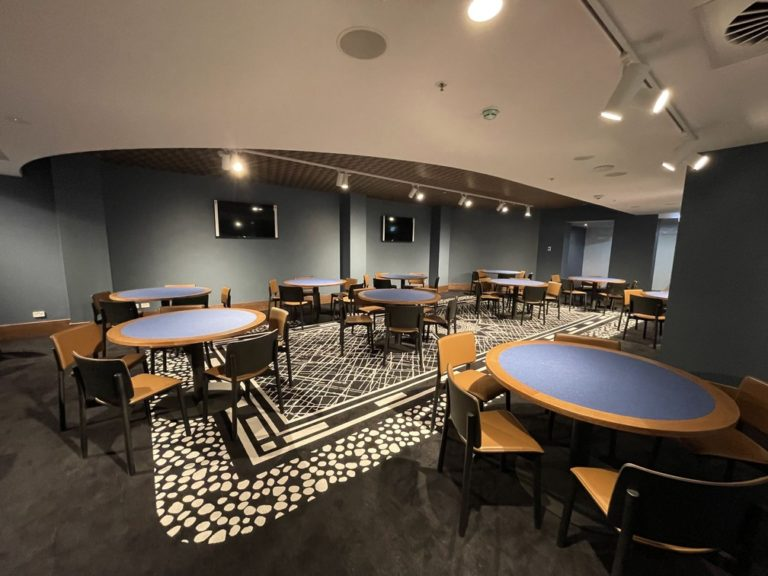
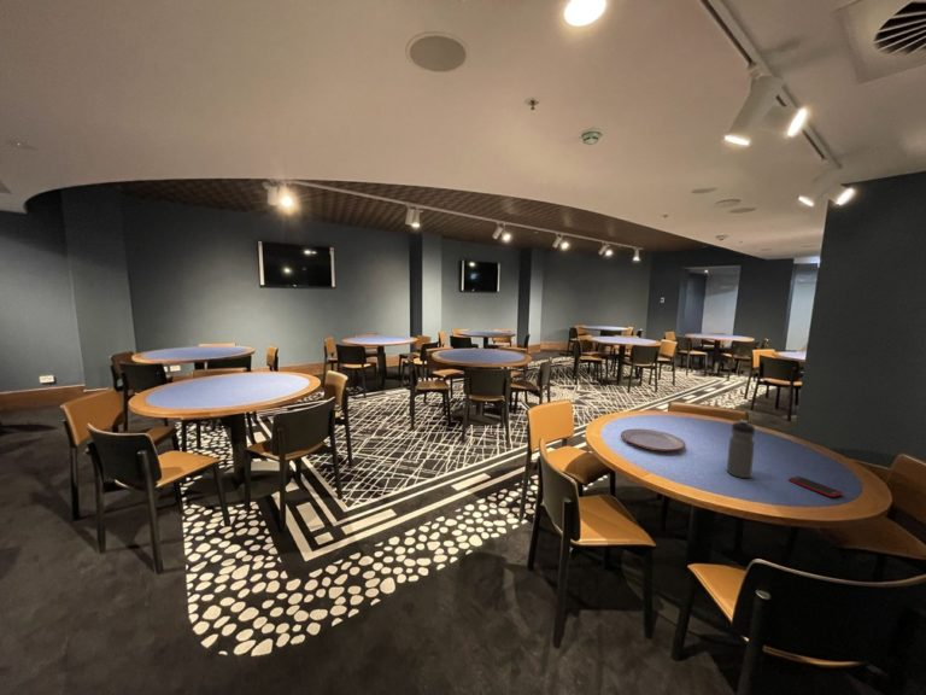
+ water bottle (740, 446)
+ plate (651, 440)
+ cell phone (814, 486)
